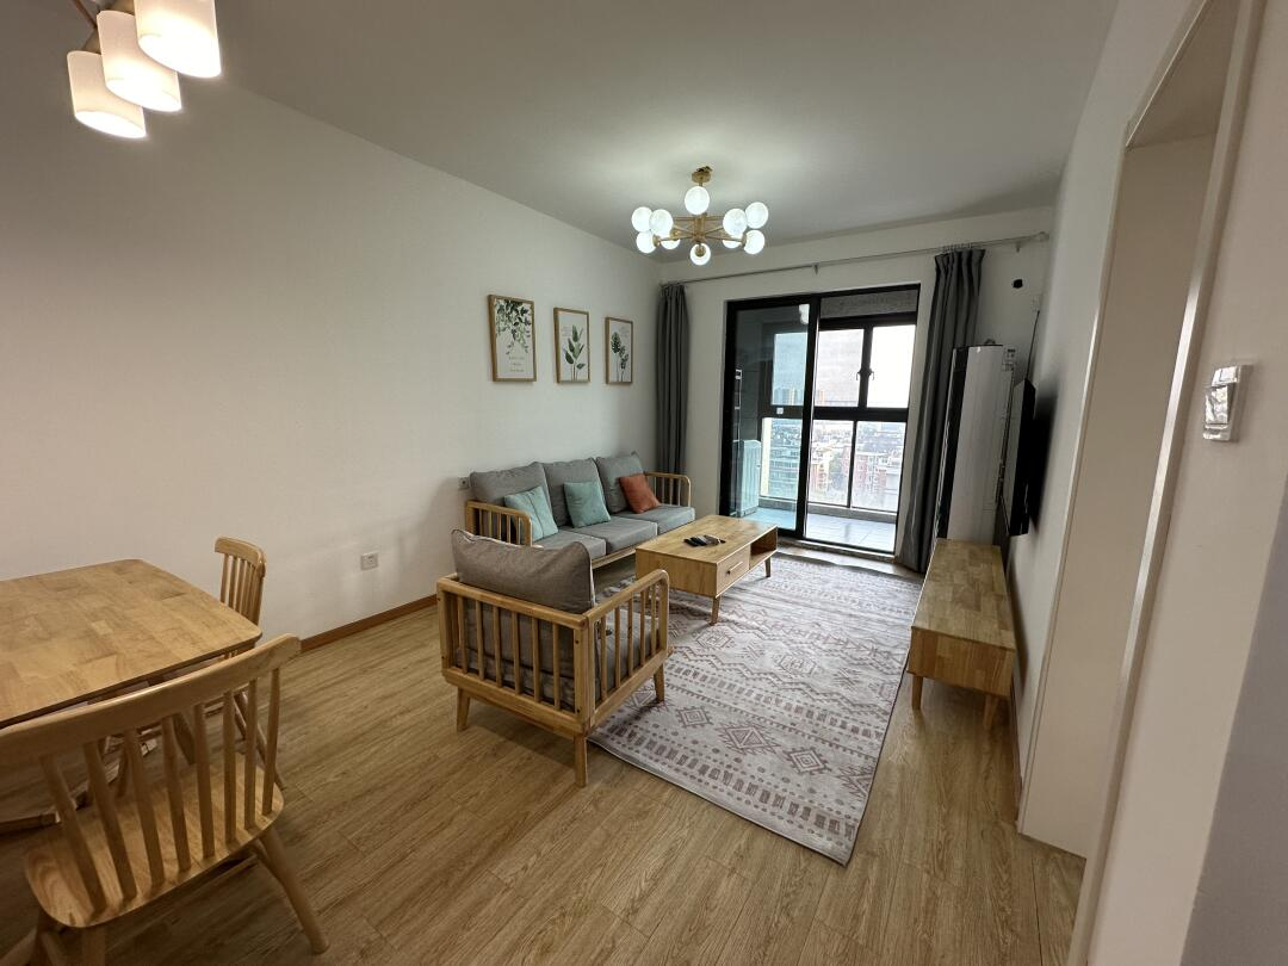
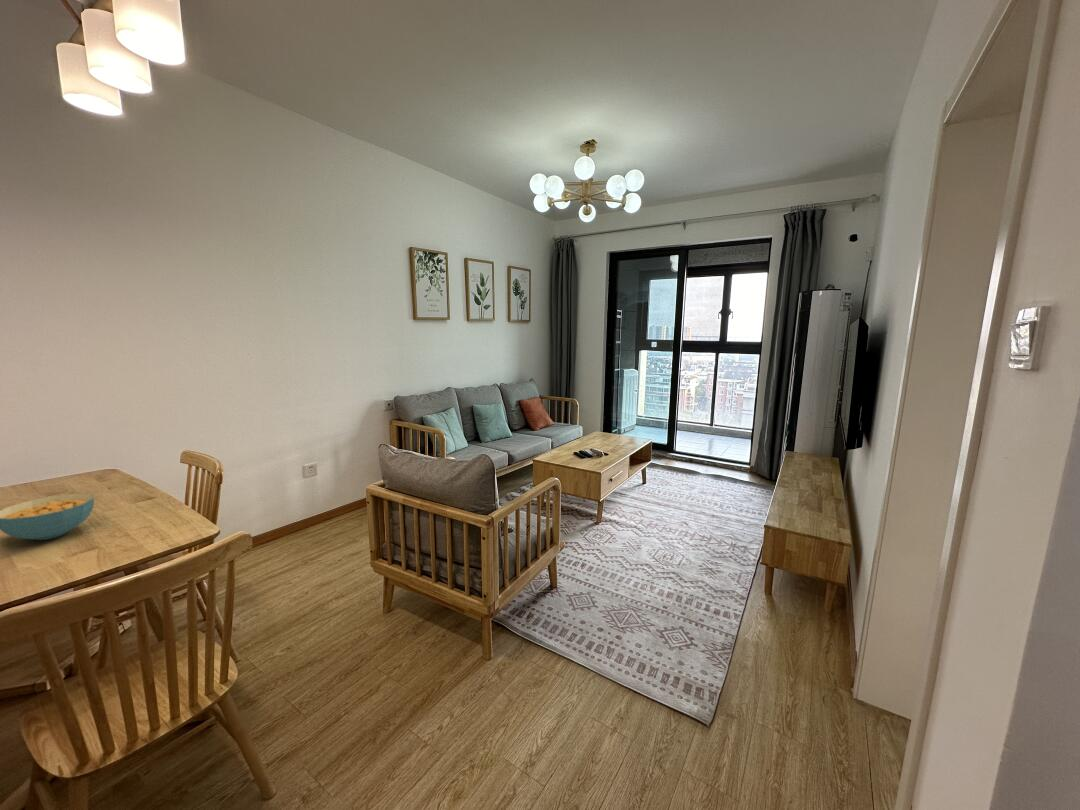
+ cereal bowl (48, 520)
